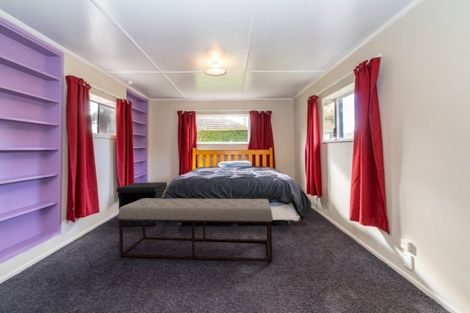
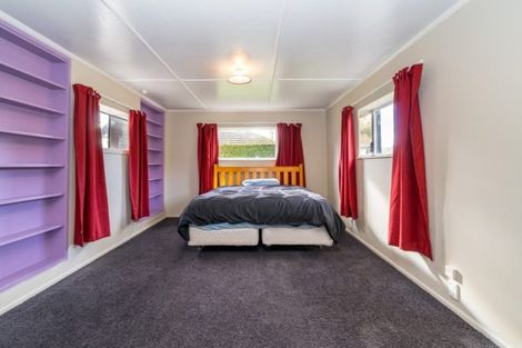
- nightstand (144, 198)
- bench (199, 221)
